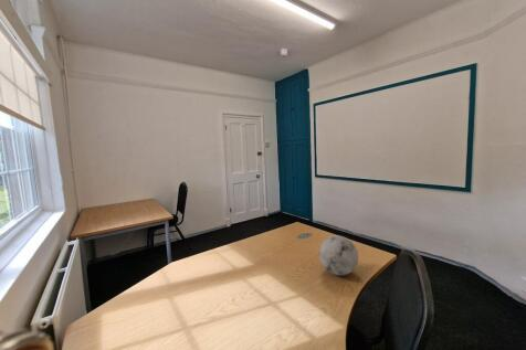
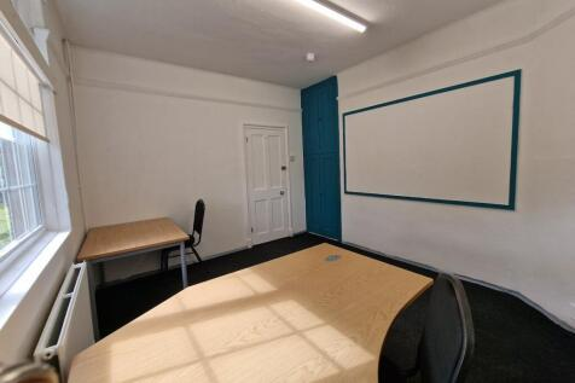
- decorative orb (338, 255)
